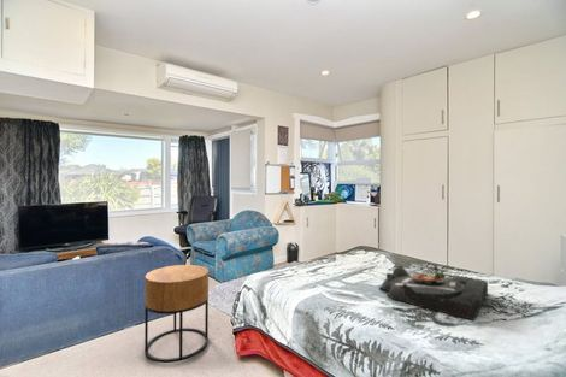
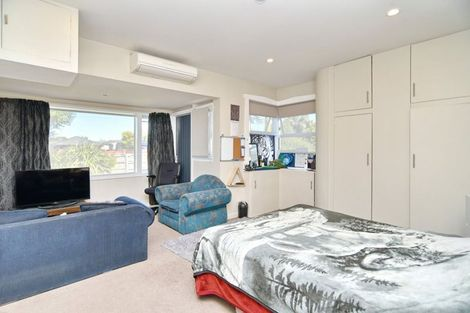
- side table (177, 308)
- serving tray (429, 279)
